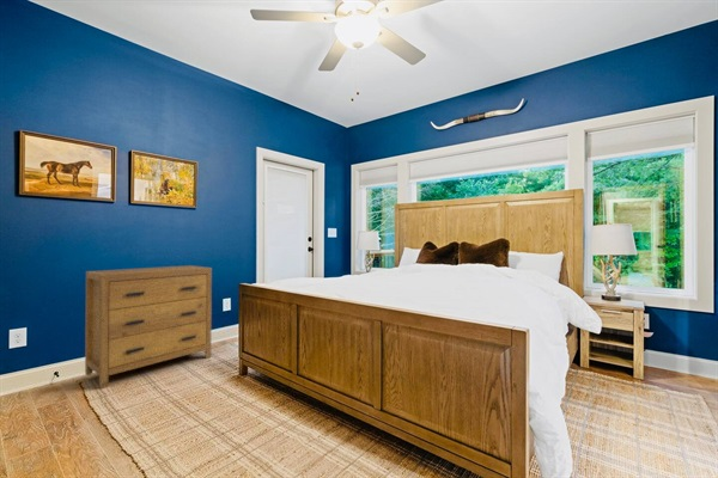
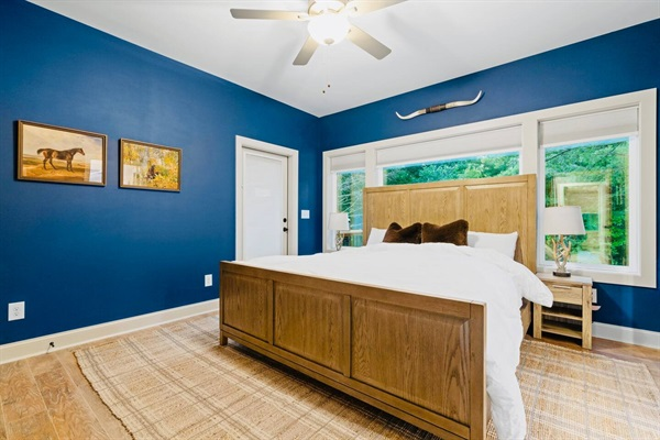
- dresser (153, 317)
